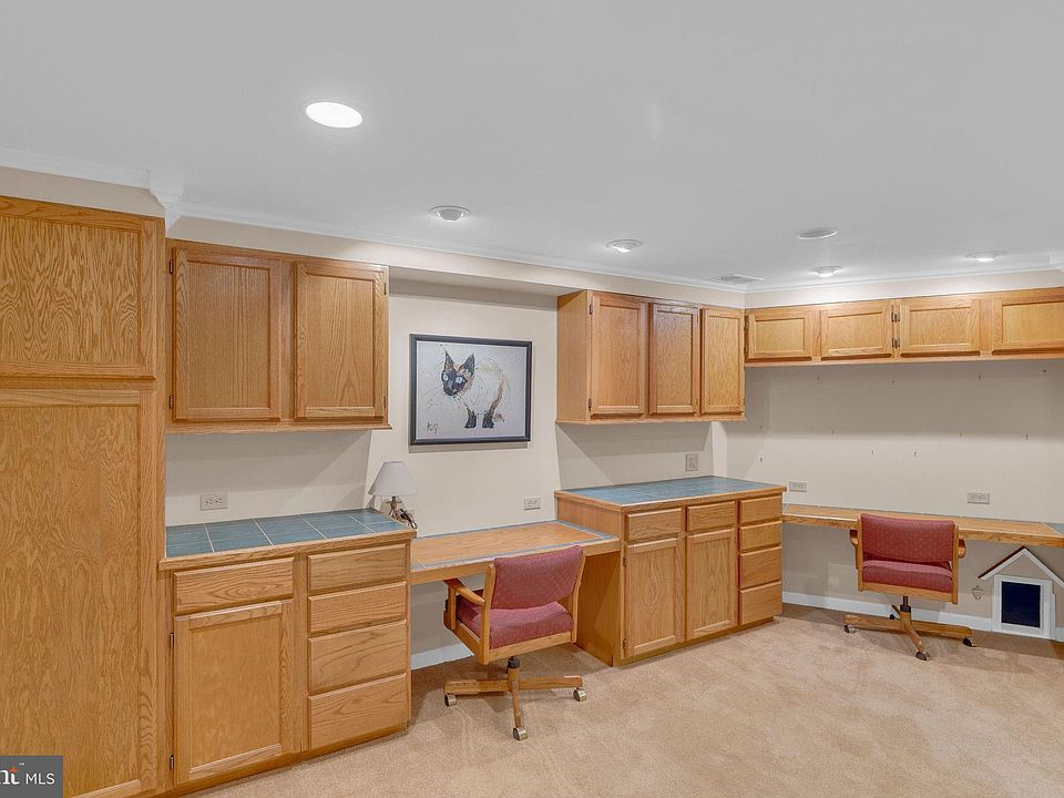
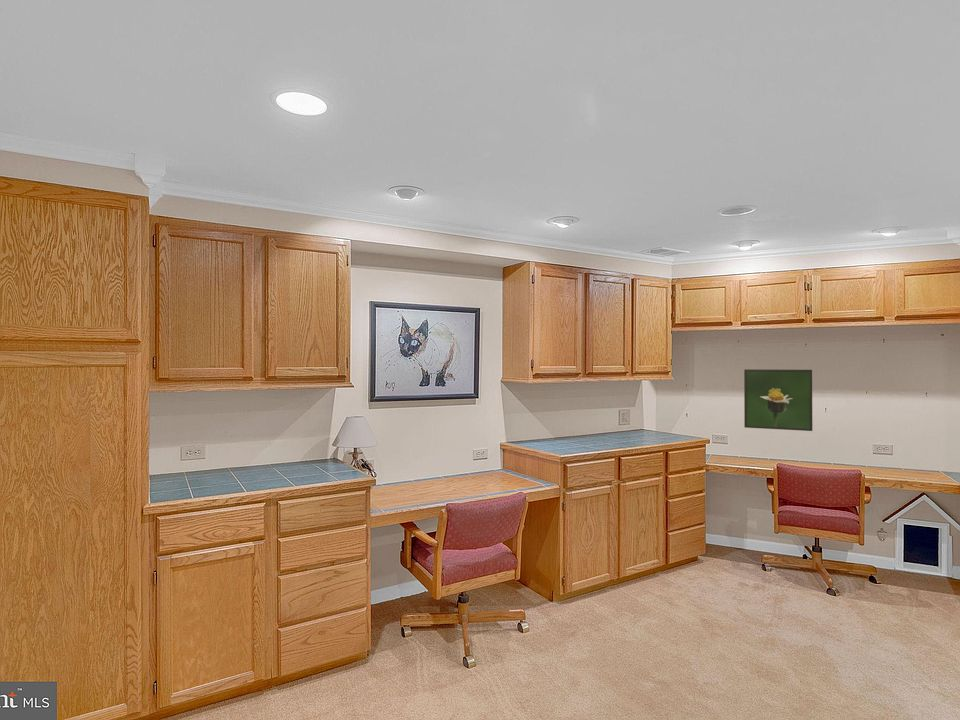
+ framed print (777, 399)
